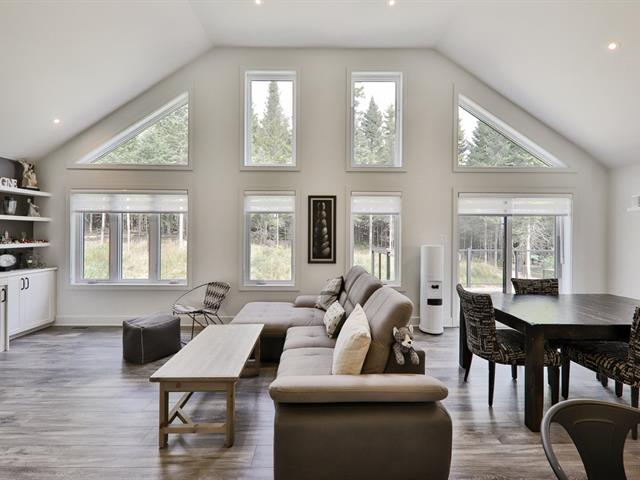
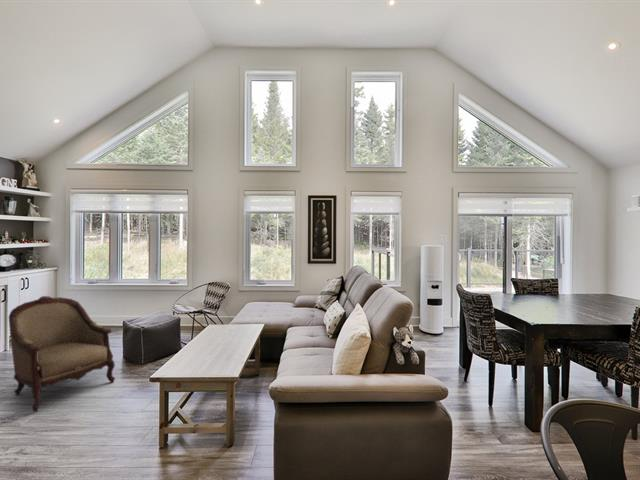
+ armchair (60, 343)
